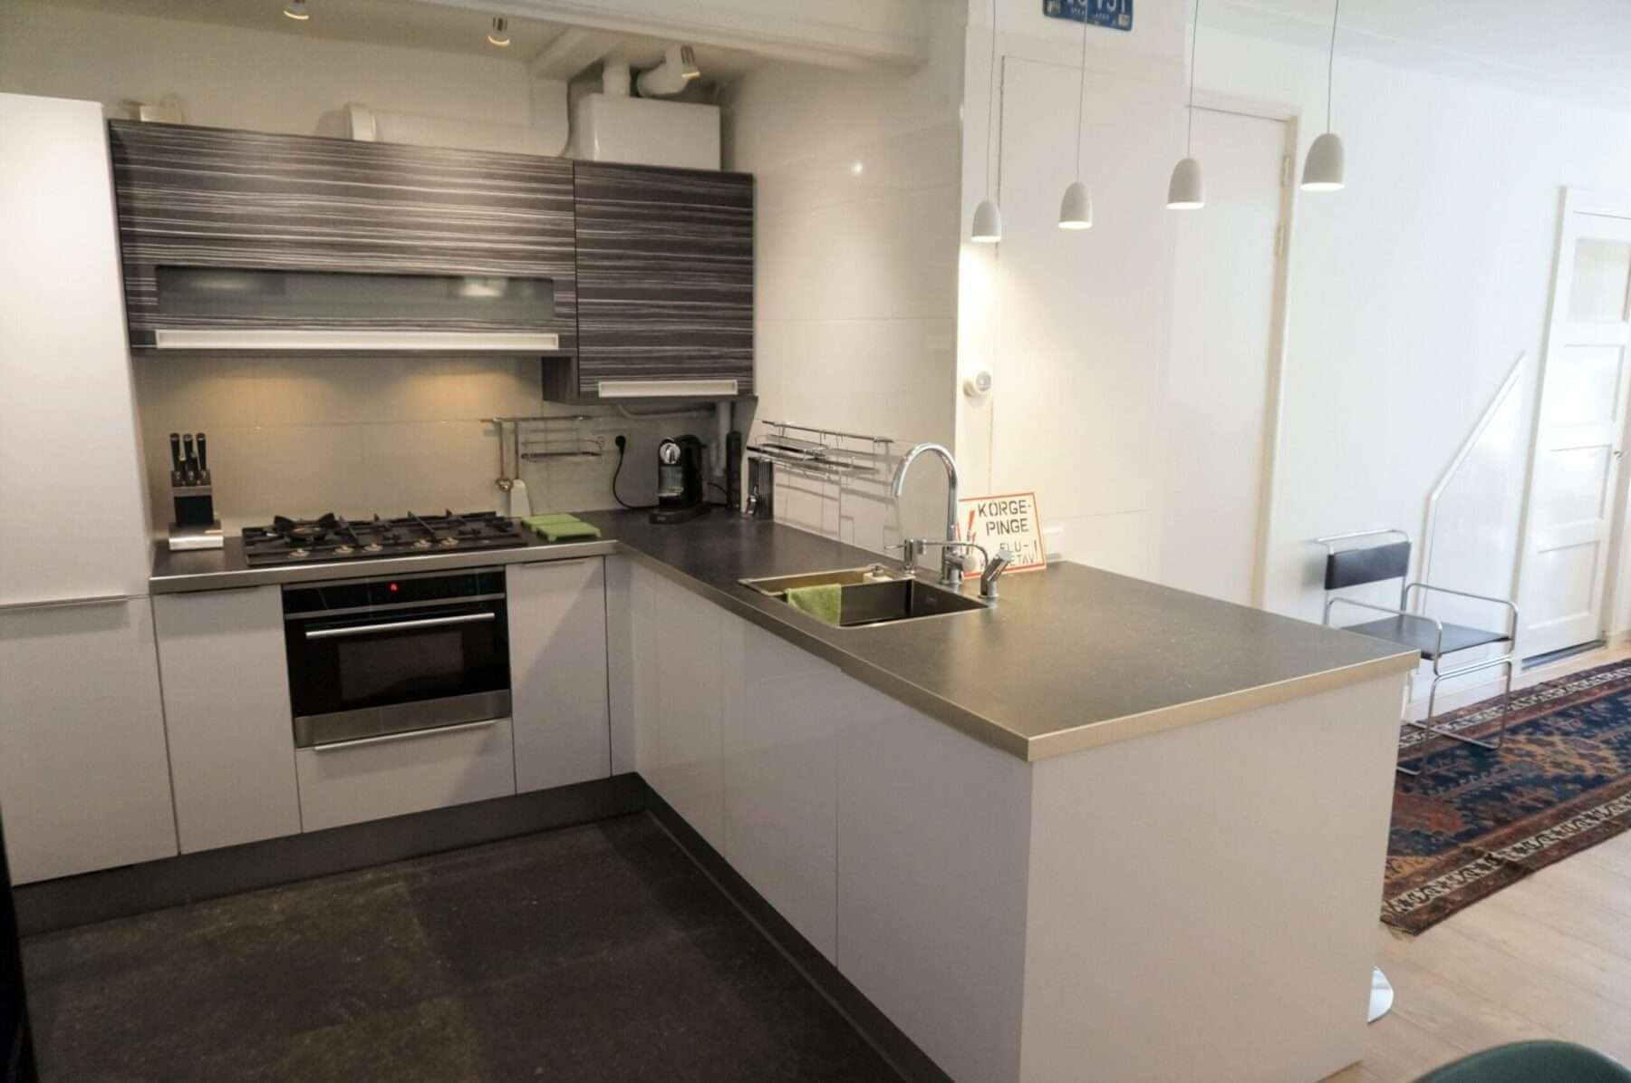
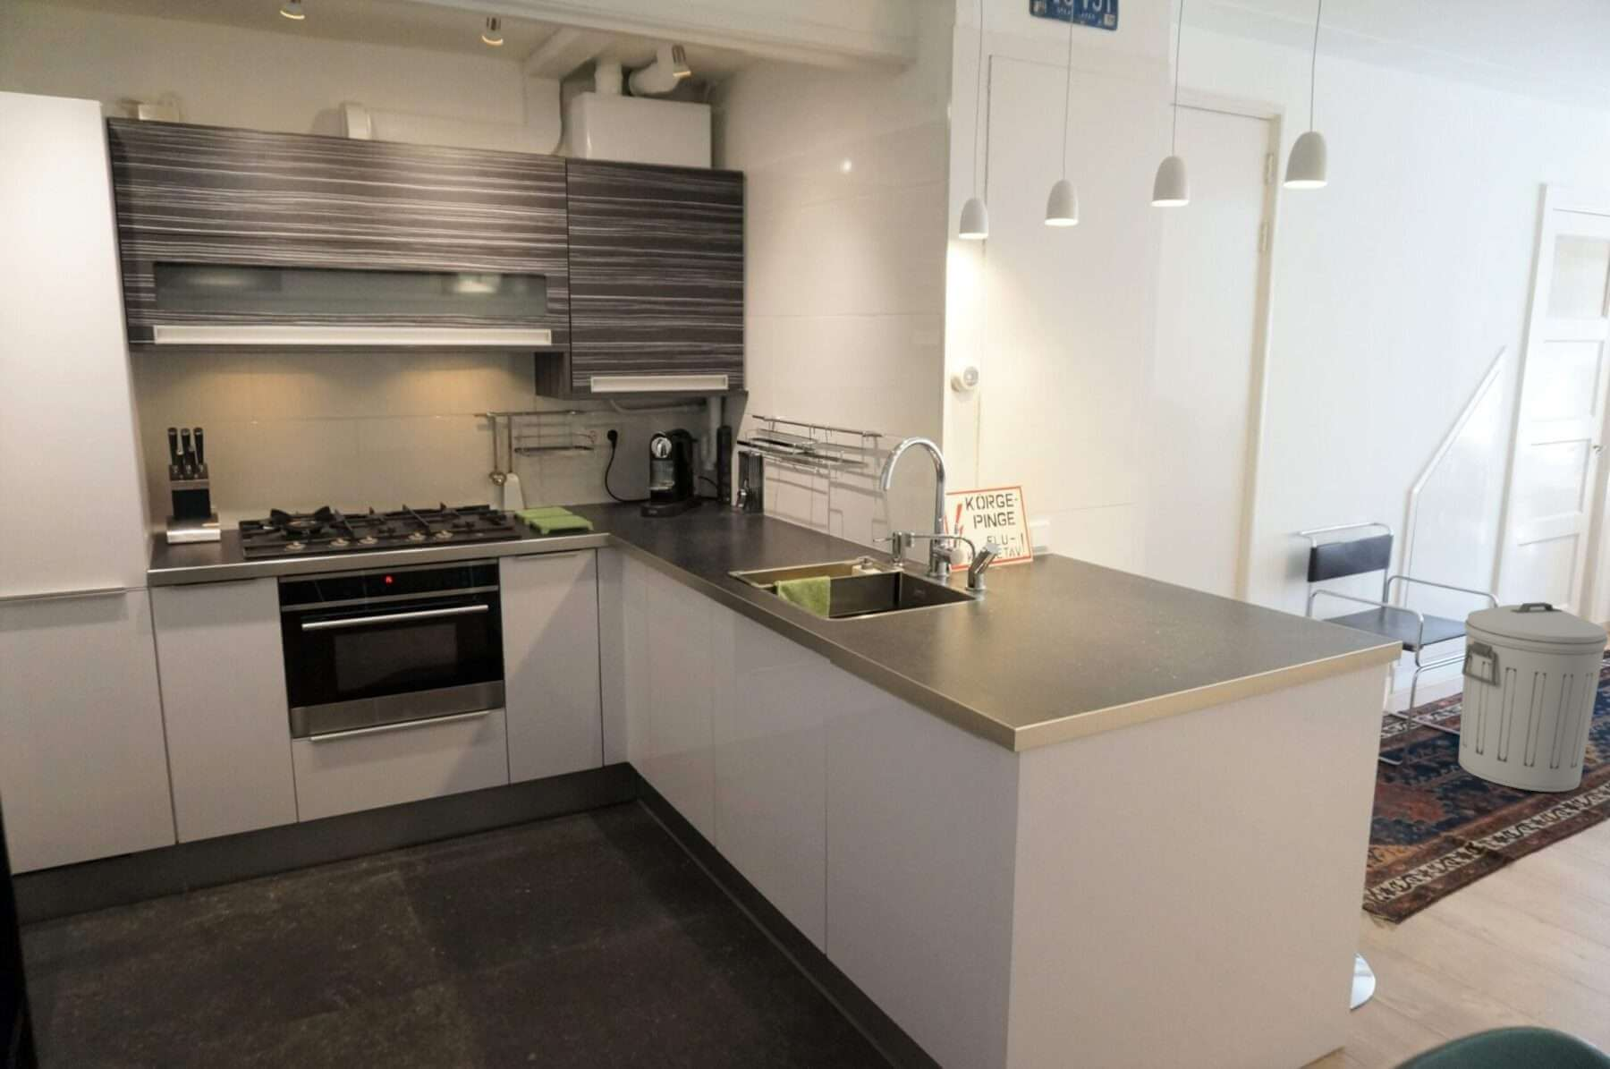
+ trash can (1527, 688)
